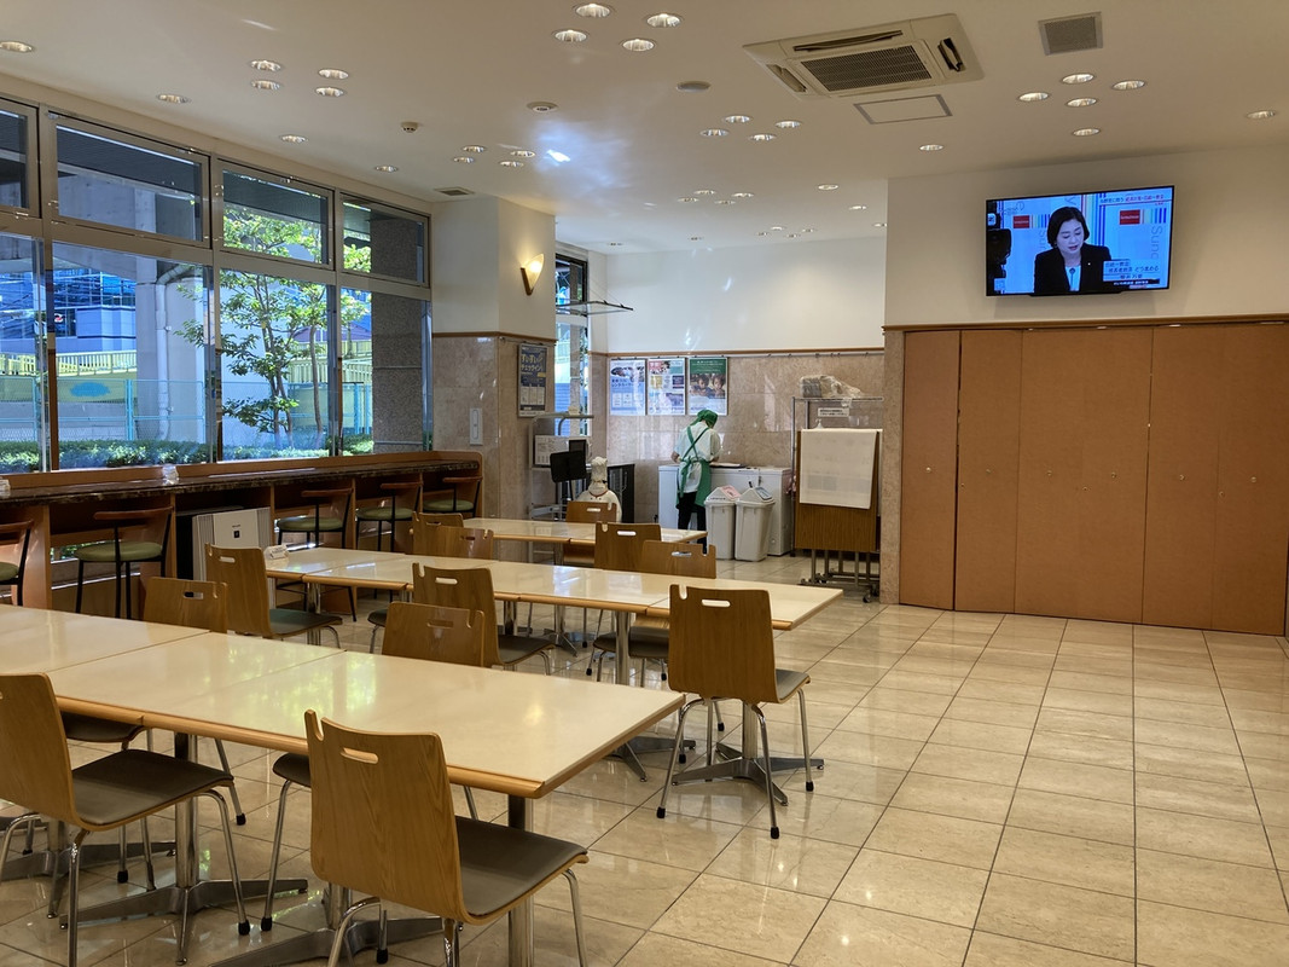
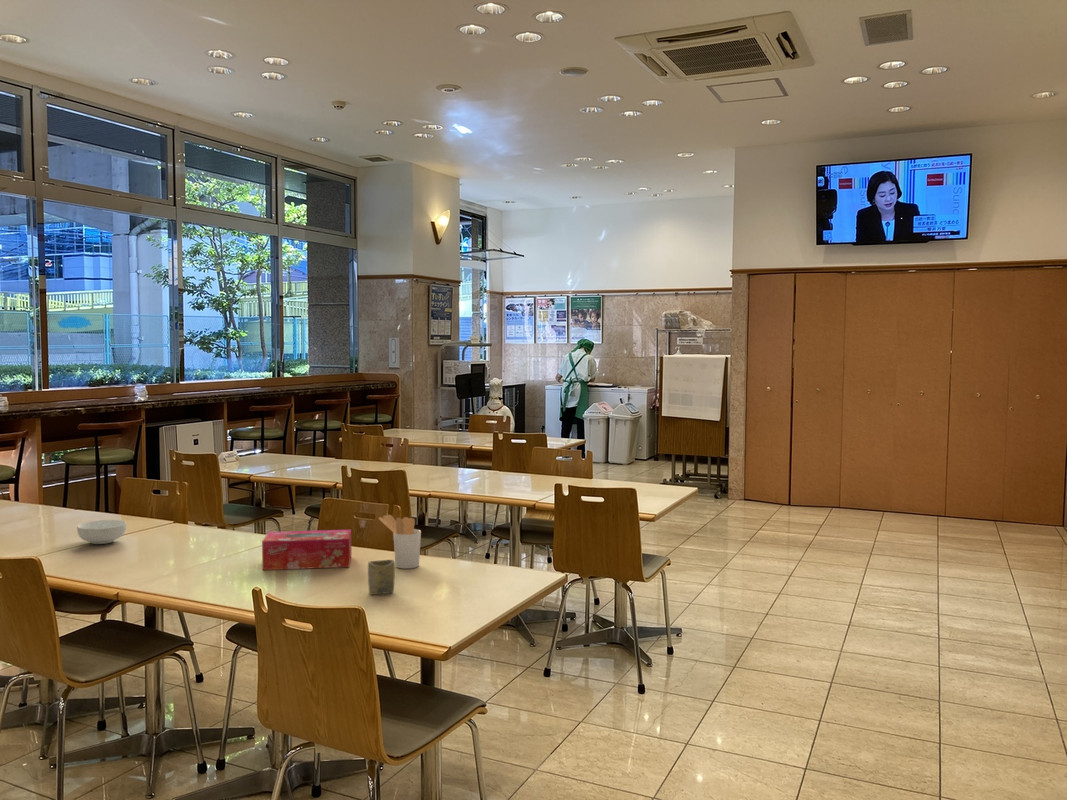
+ cup (381, 576)
+ tissue box (308, 549)
+ utensil holder (400, 539)
+ cereal bowl (102, 532)
